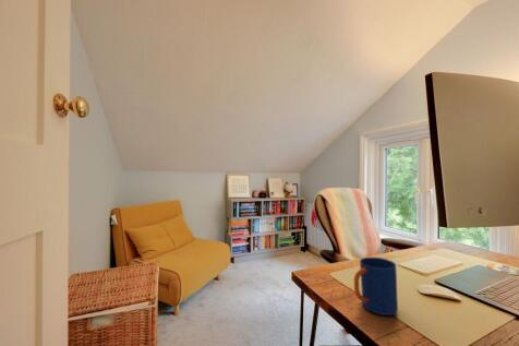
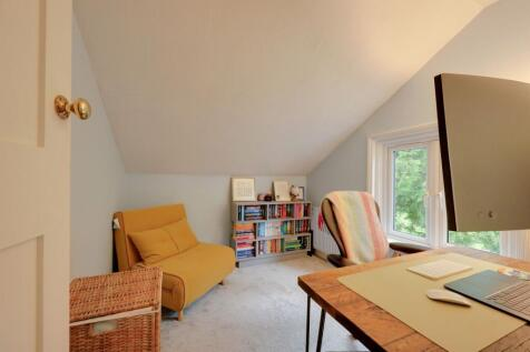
- mug (373, 286)
